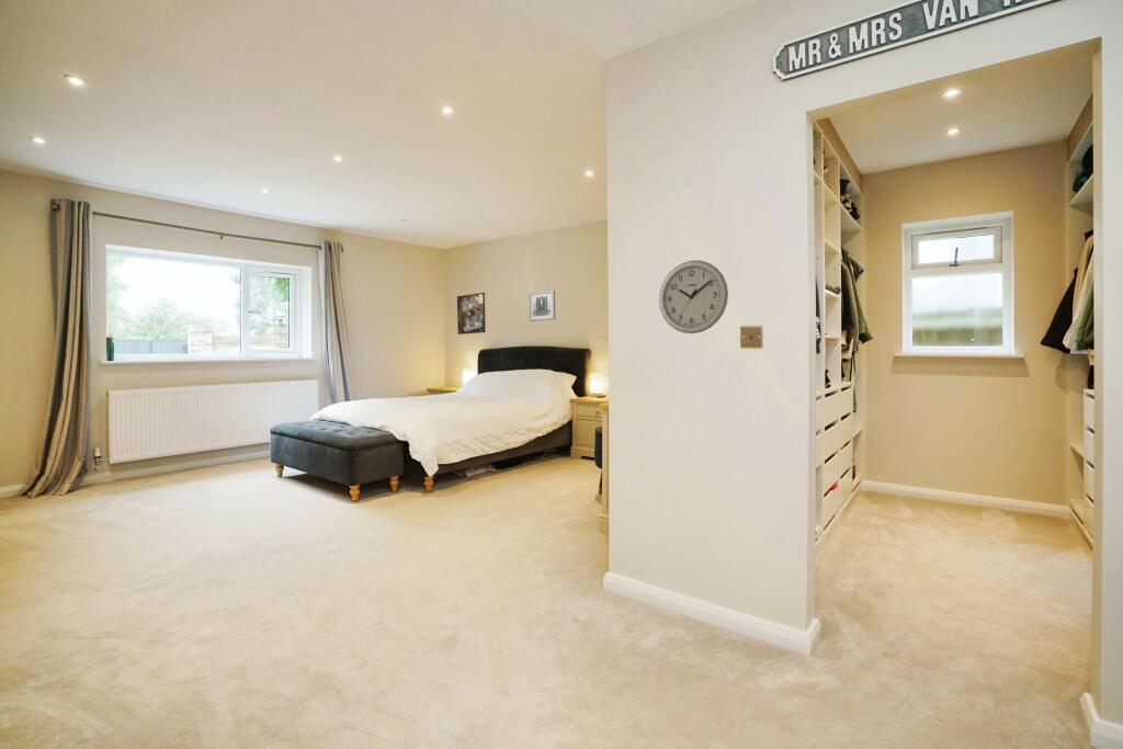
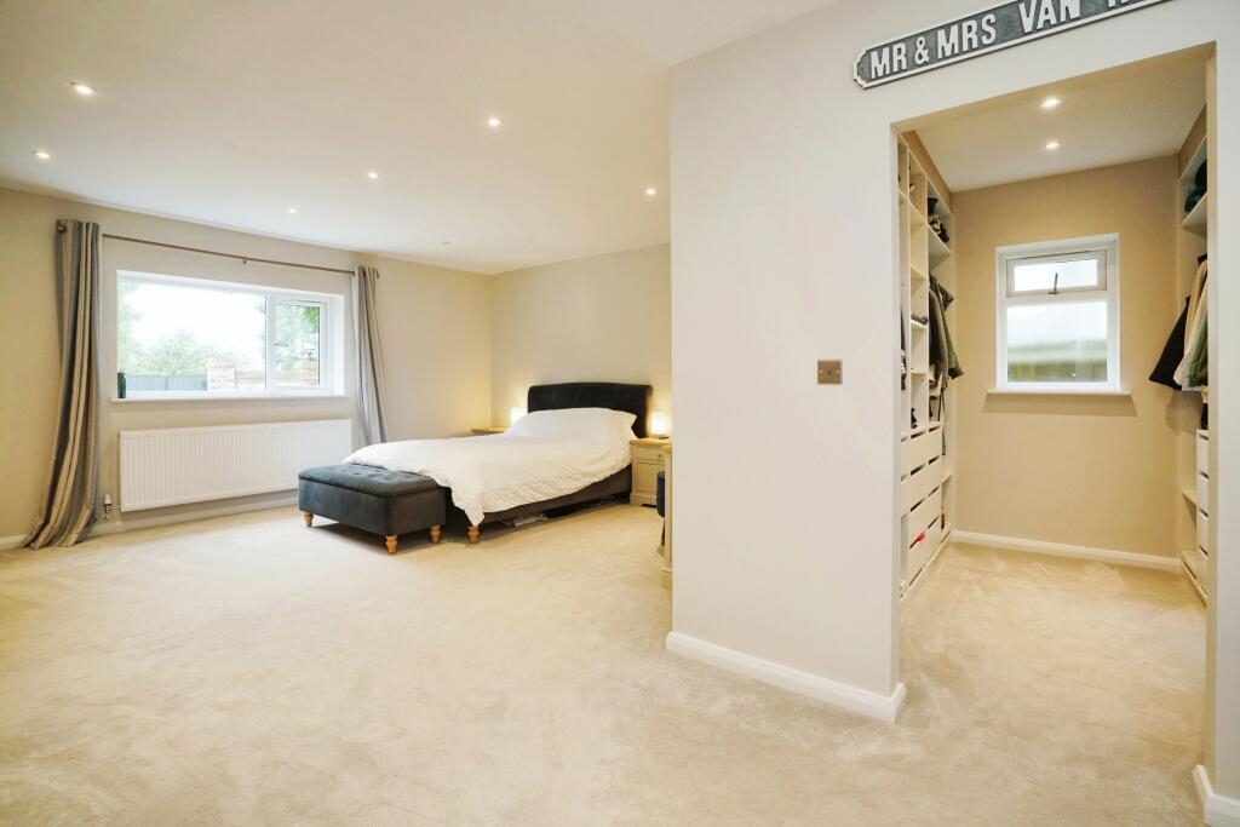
- wall clock (691, 296)
- wall art (541, 306)
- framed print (470, 314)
